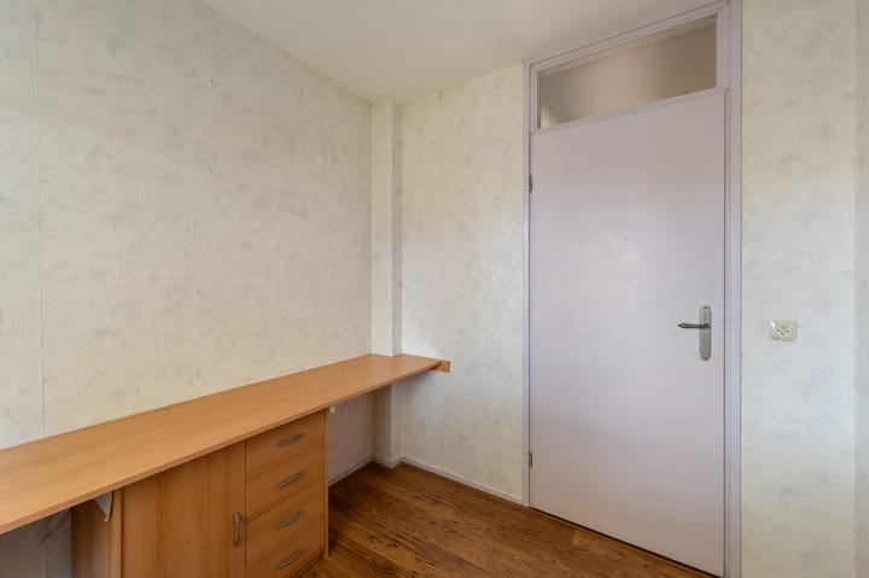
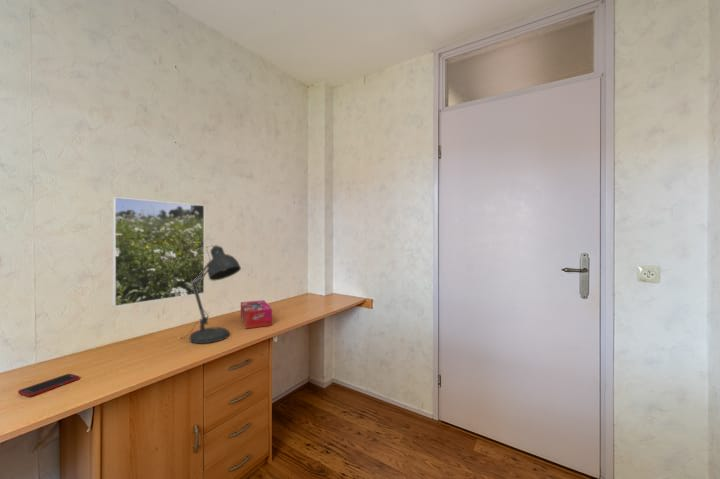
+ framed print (163, 250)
+ cell phone (50, 384)
+ tissue box (255, 313)
+ desk lamp (213, 280)
